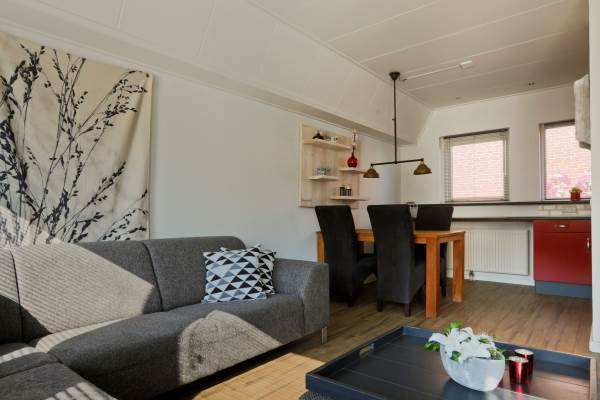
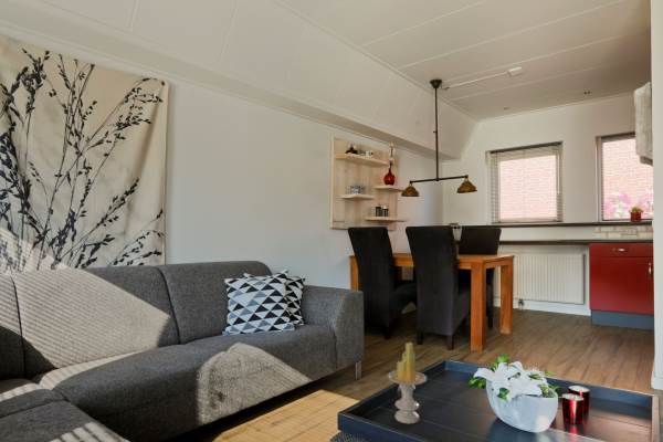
+ candle (407, 379)
